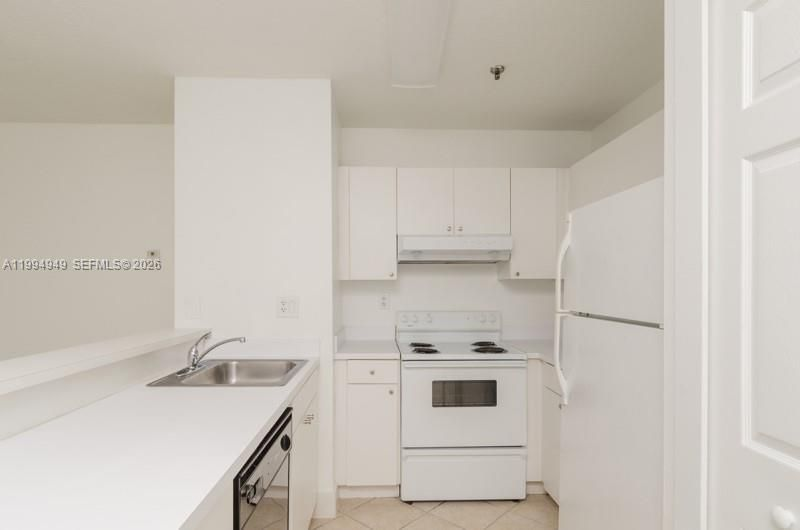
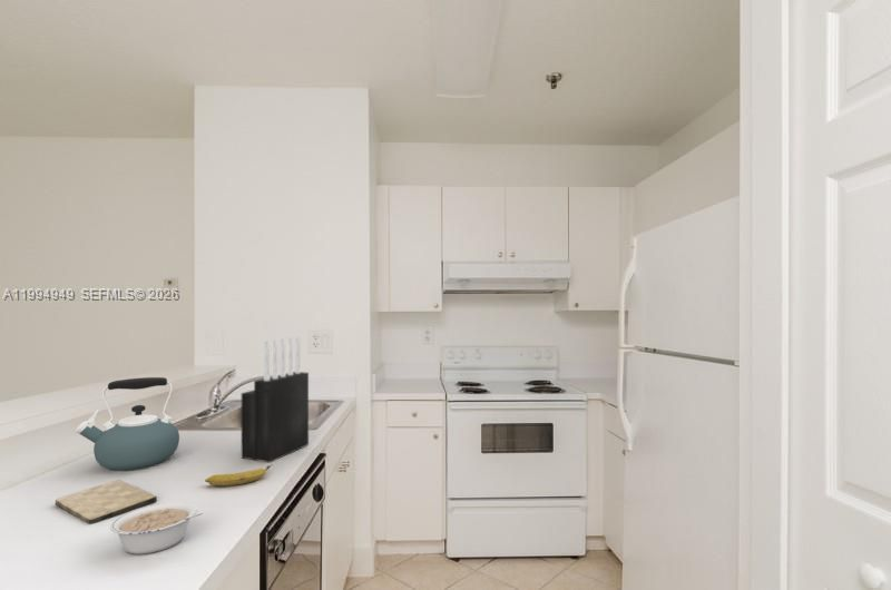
+ knife block (273, 394)
+ kettle (129, 420)
+ banana (239, 473)
+ legume (158, 525)
+ cutting board (106, 500)
